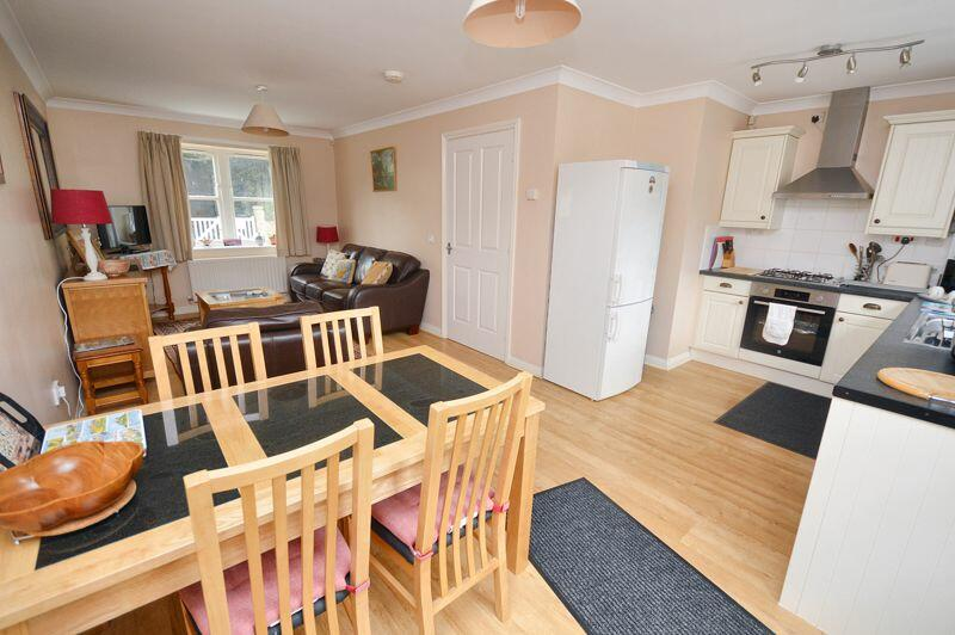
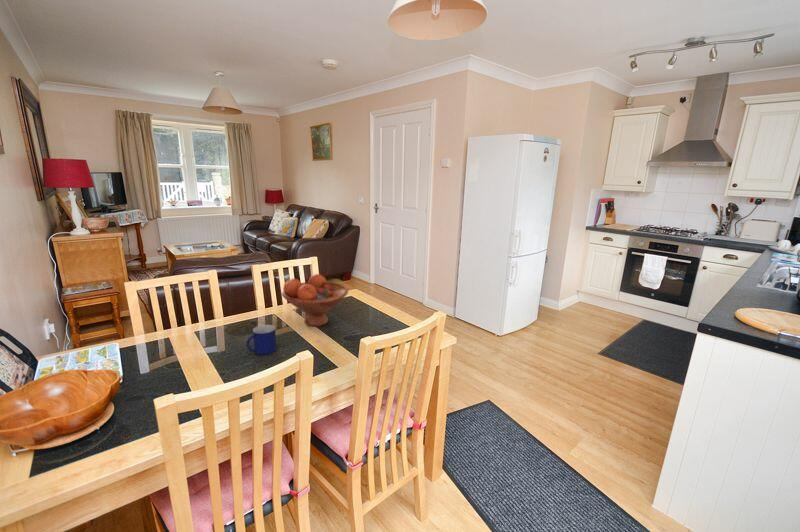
+ fruit bowl (315, 300)
+ mug (260, 340)
